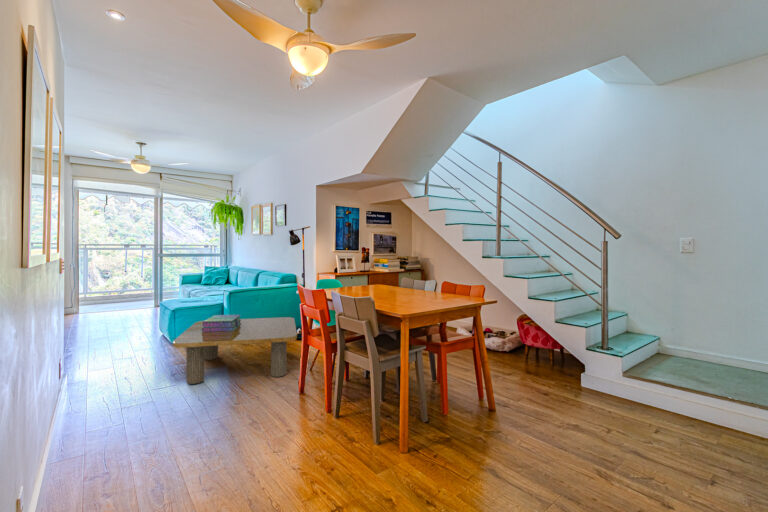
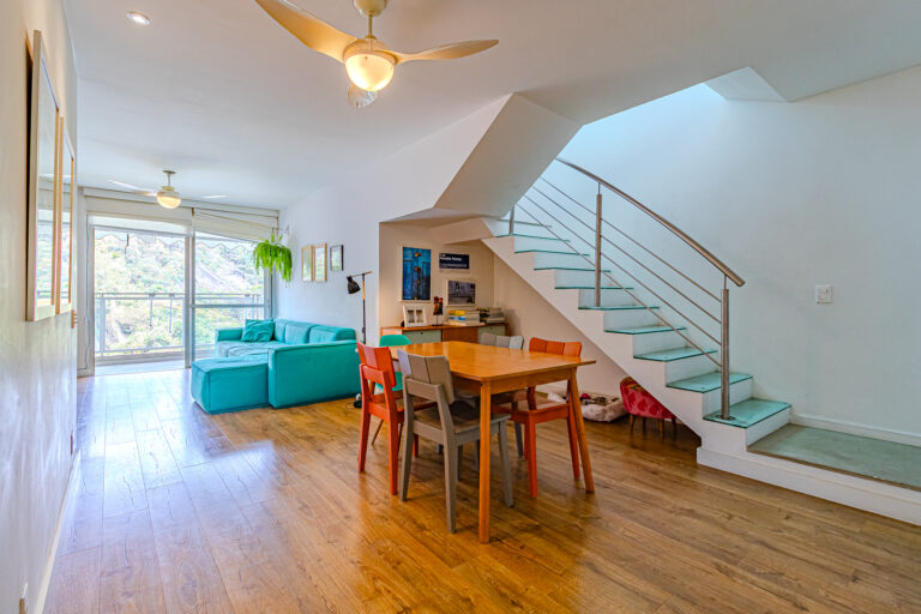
- stack of books (222, 322)
- coffee table (242, 343)
